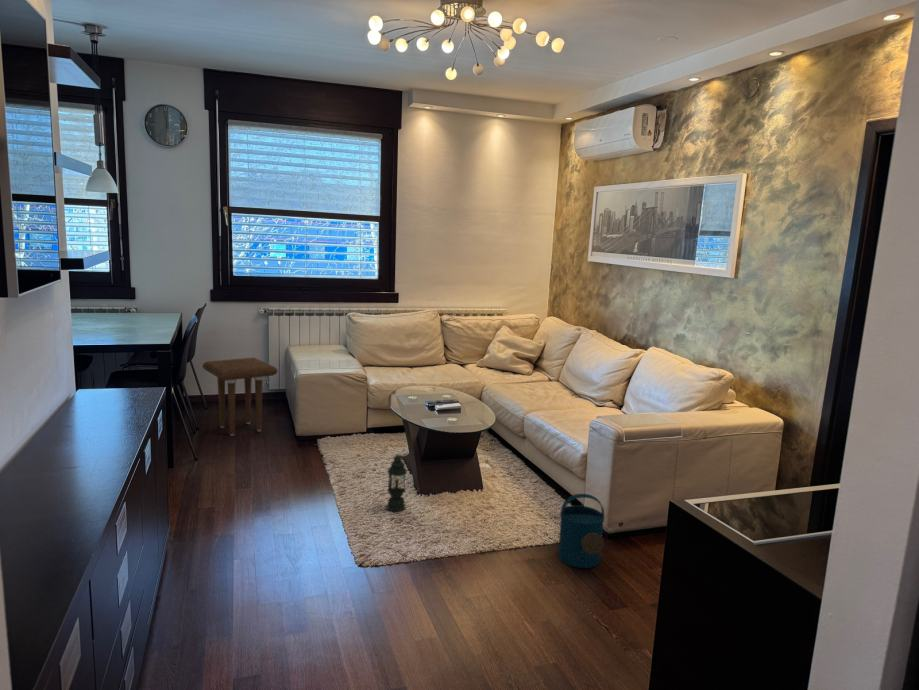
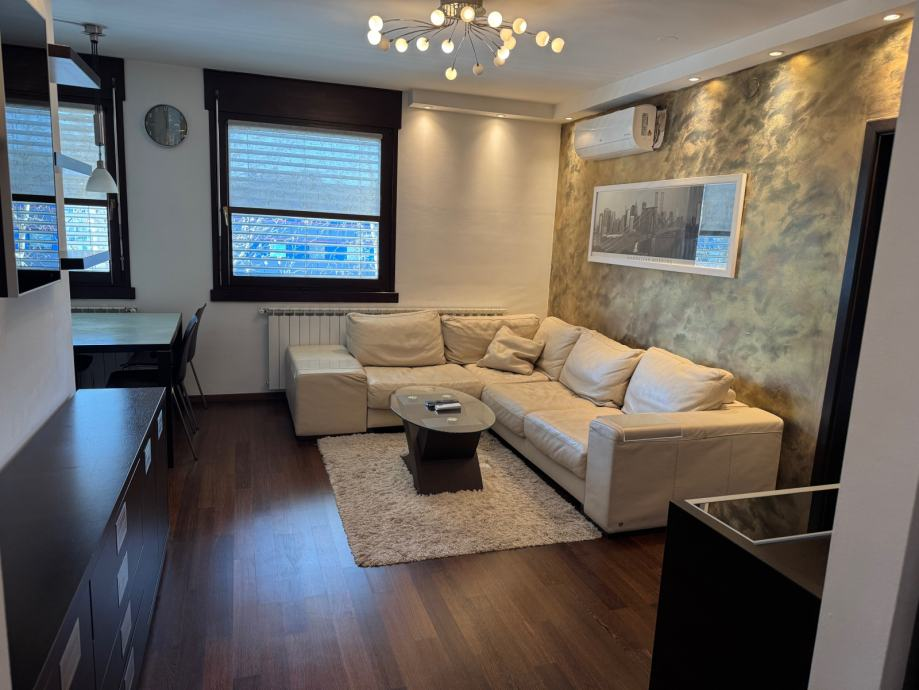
- side table (245, 396)
- lantern (390, 481)
- watering can (584, 533)
